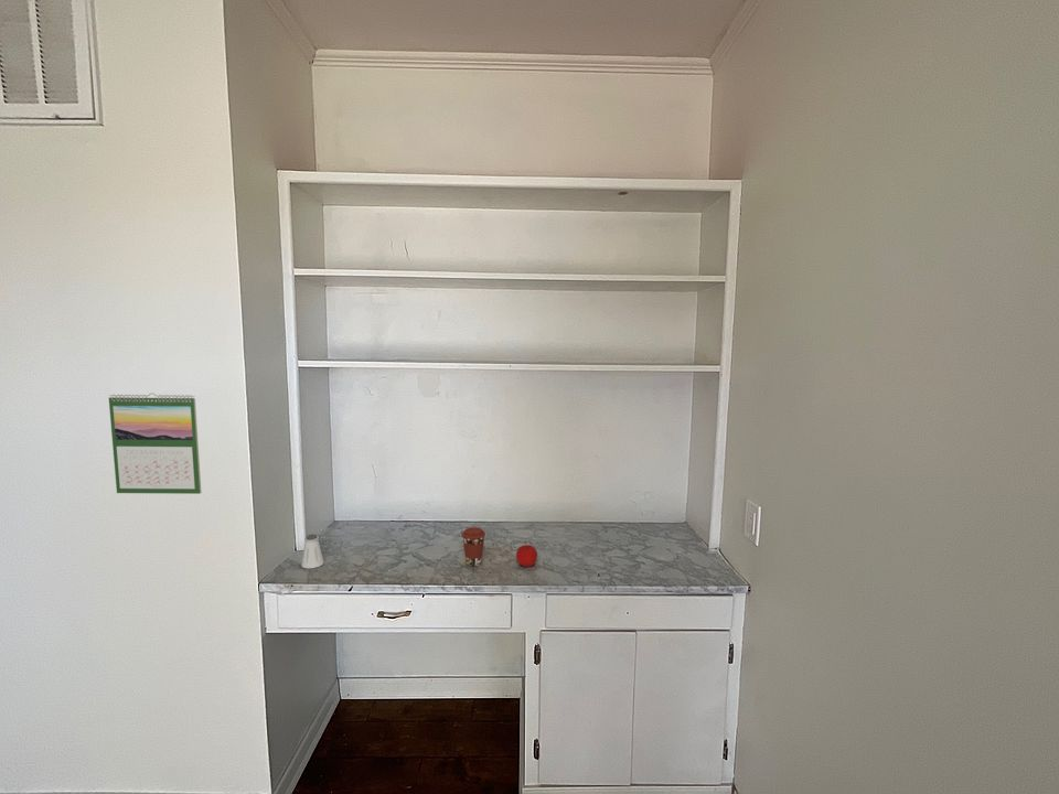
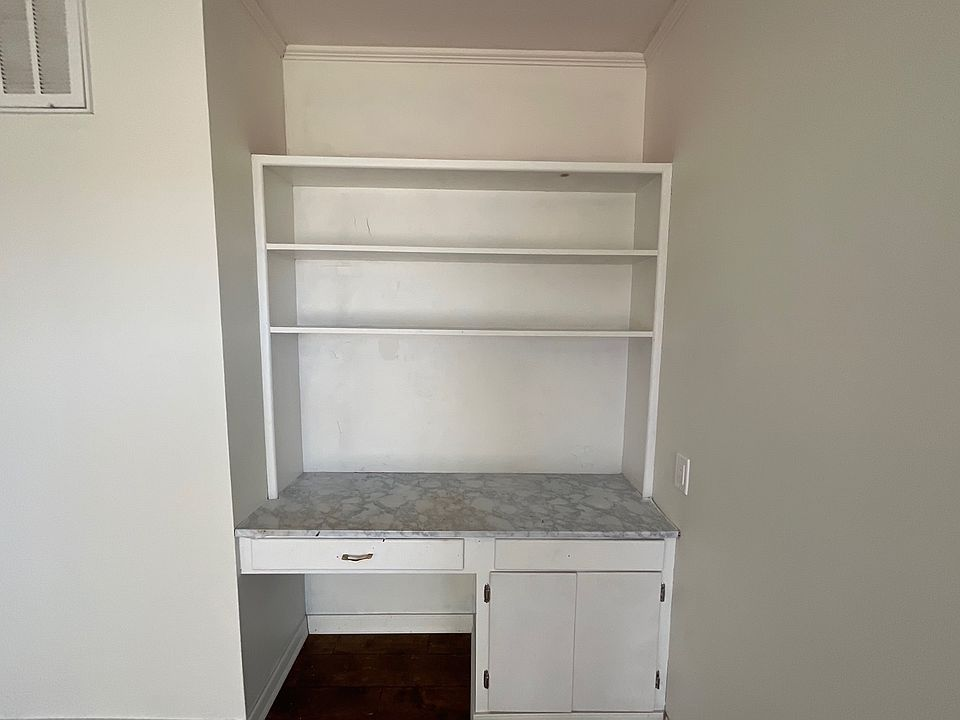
- saltshaker (311, 549)
- coffee cup (473, 546)
- apple (526, 554)
- calendar (154, 443)
